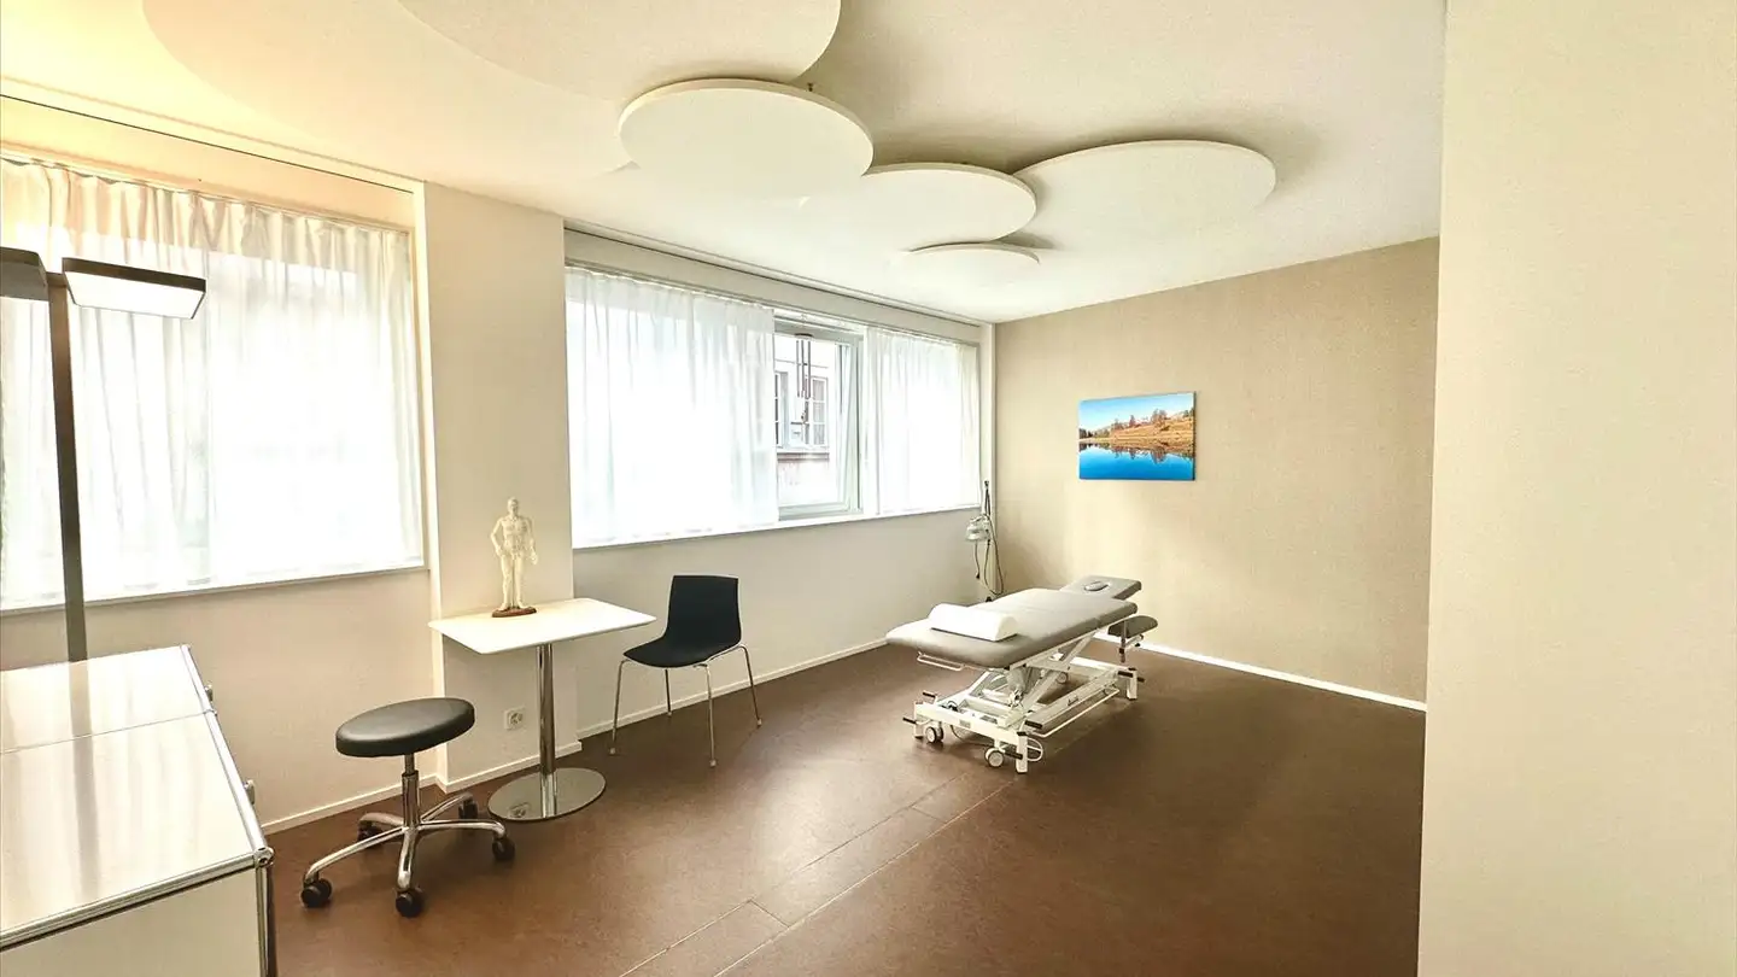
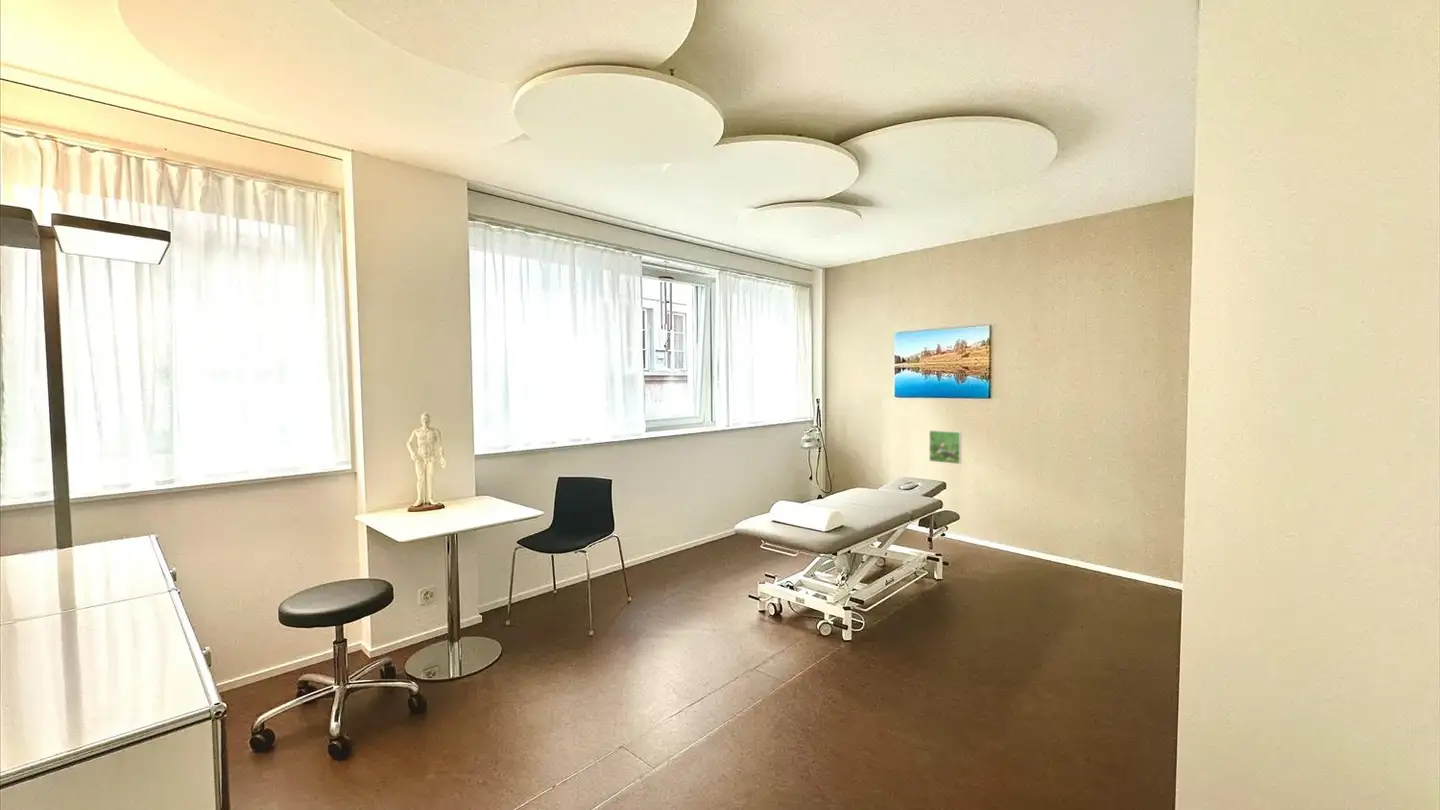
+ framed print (945, 446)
